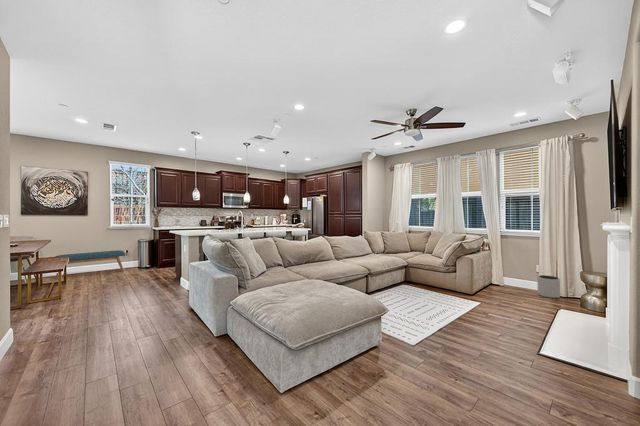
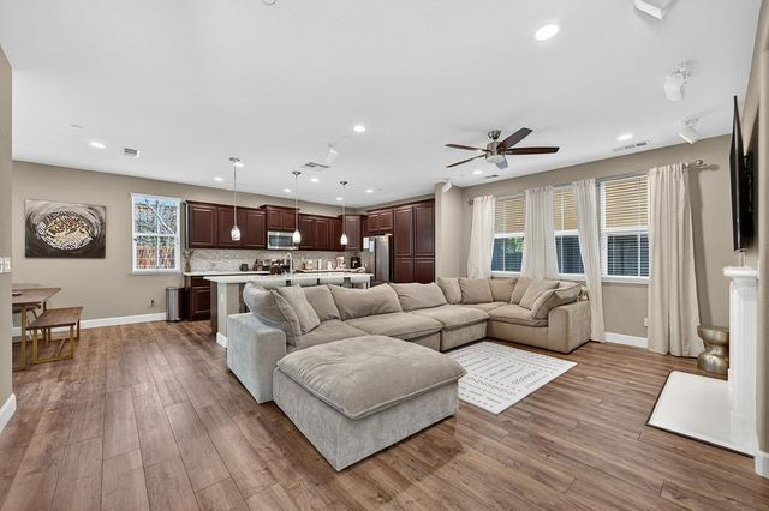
- plant pot (548, 286)
- bench (91, 261)
